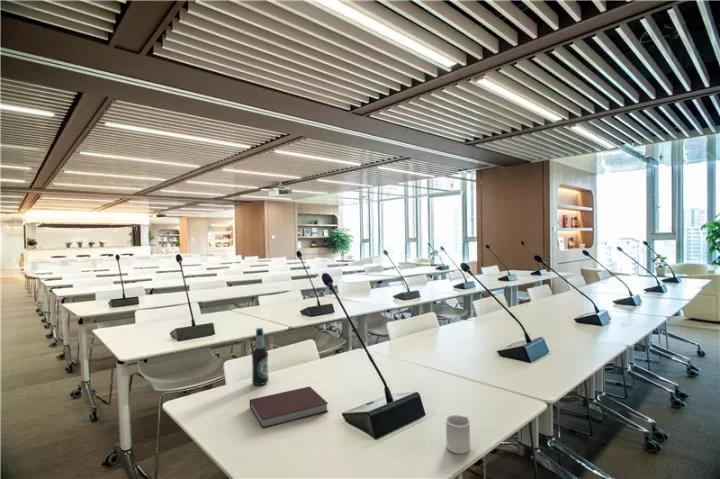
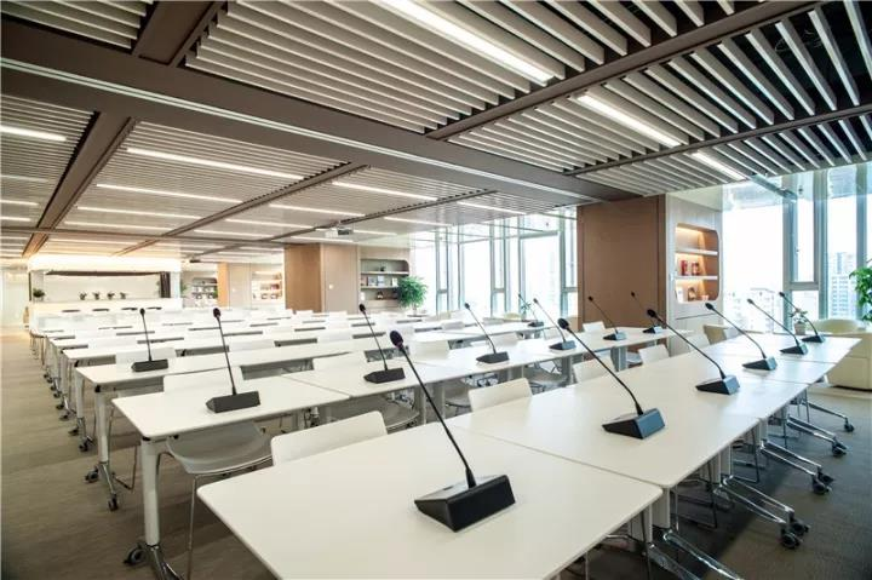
- bottle (260, 355)
- cup (460, 432)
- notebook (288, 405)
